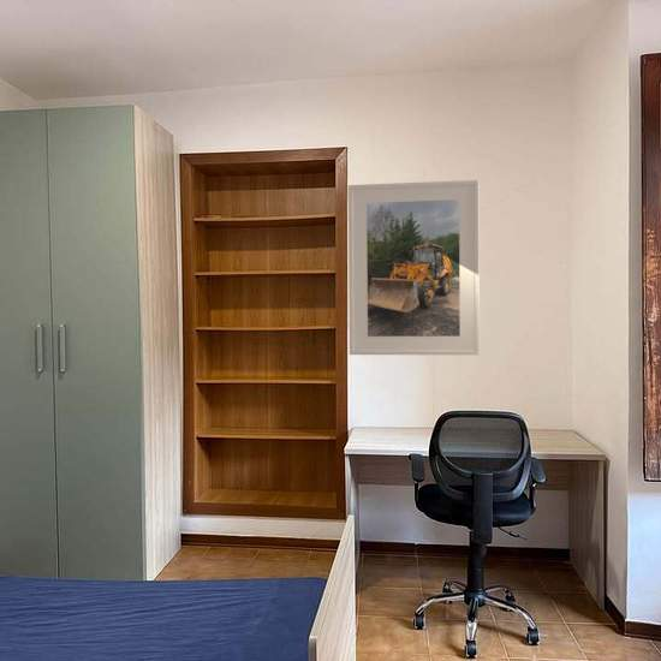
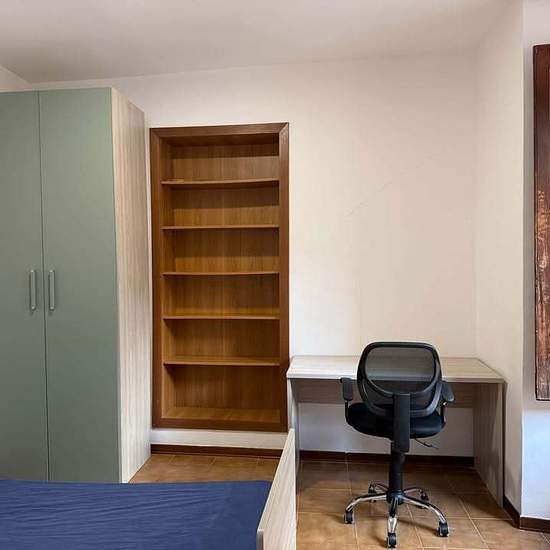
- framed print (412, 268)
